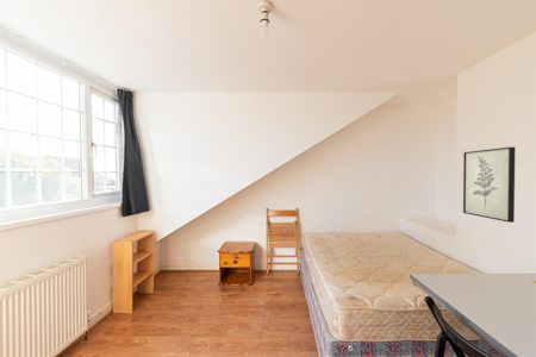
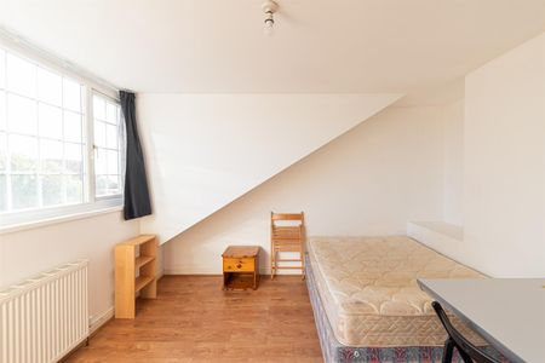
- wall art (486, 183)
